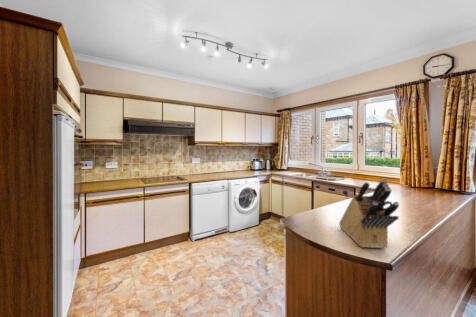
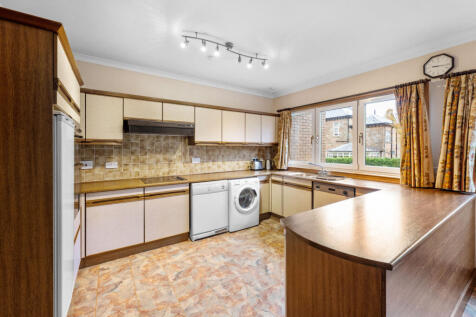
- knife block (364, 208)
